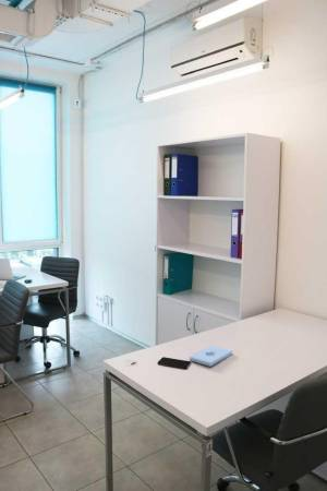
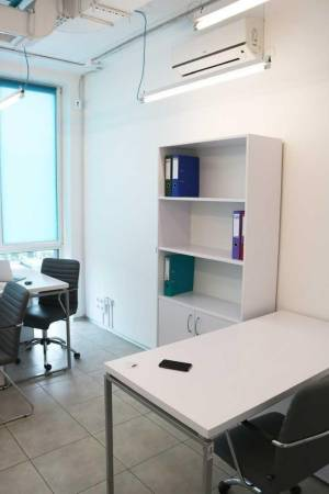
- notepad (210, 355)
